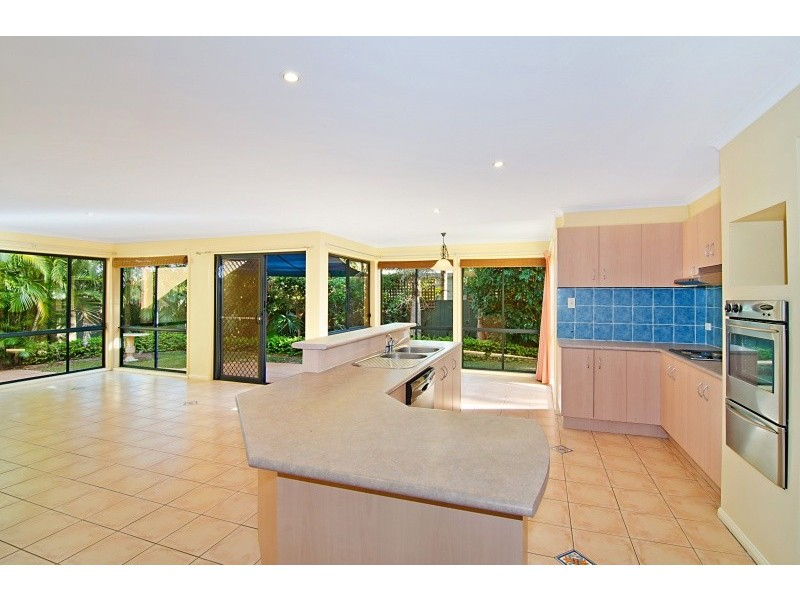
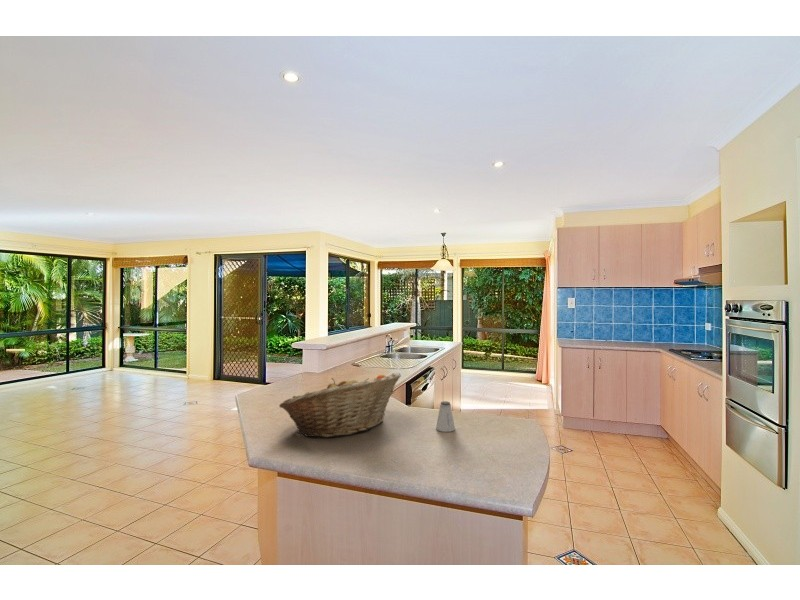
+ saltshaker (445, 415)
+ fruit basket (344, 399)
